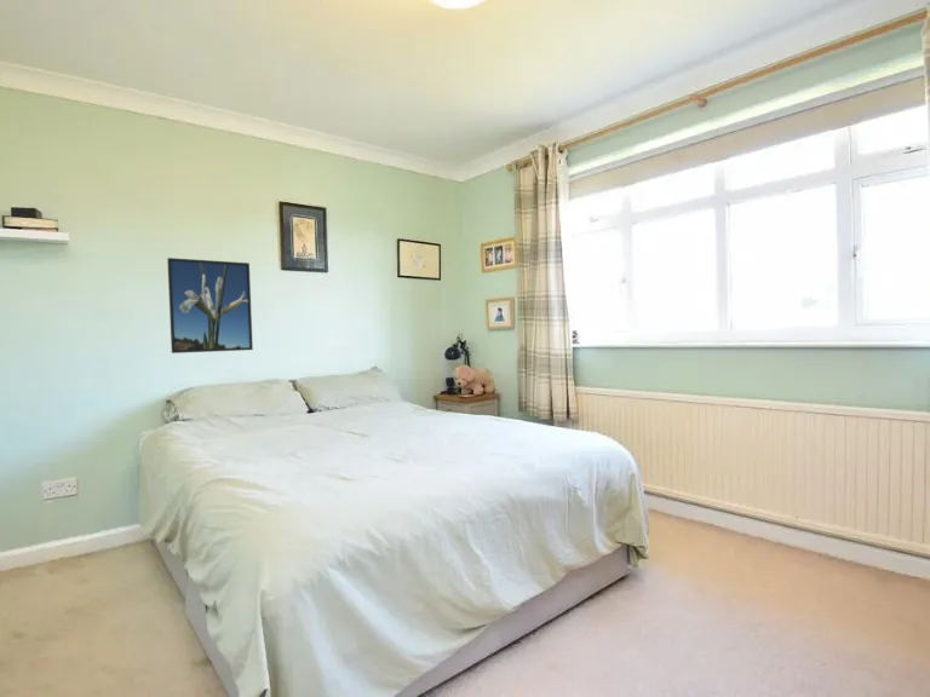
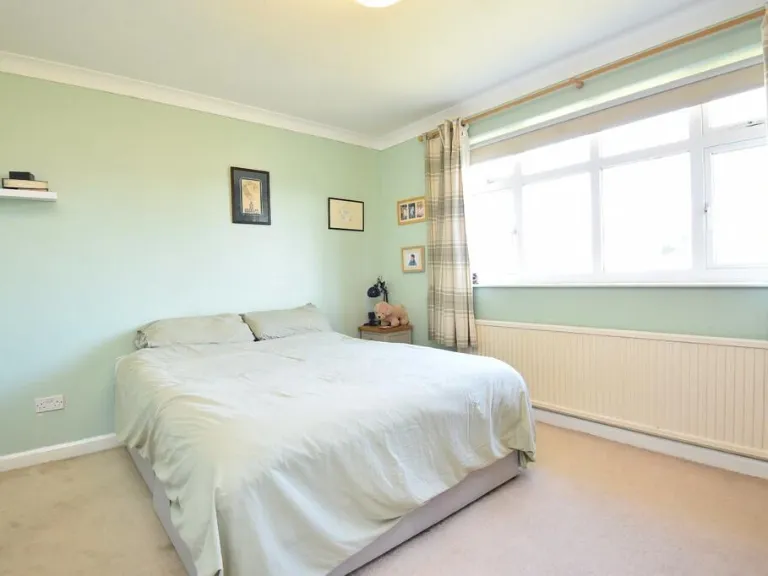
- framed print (212, 306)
